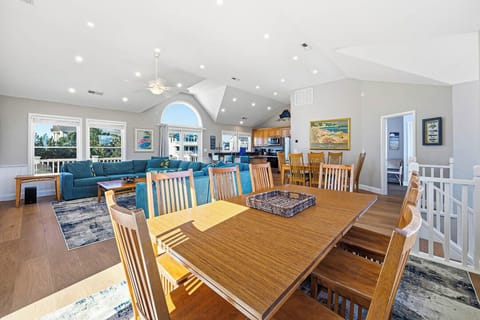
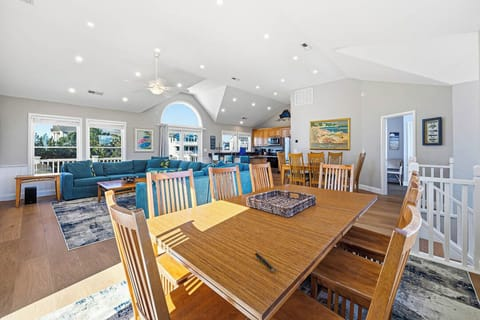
+ pen (264, 261)
